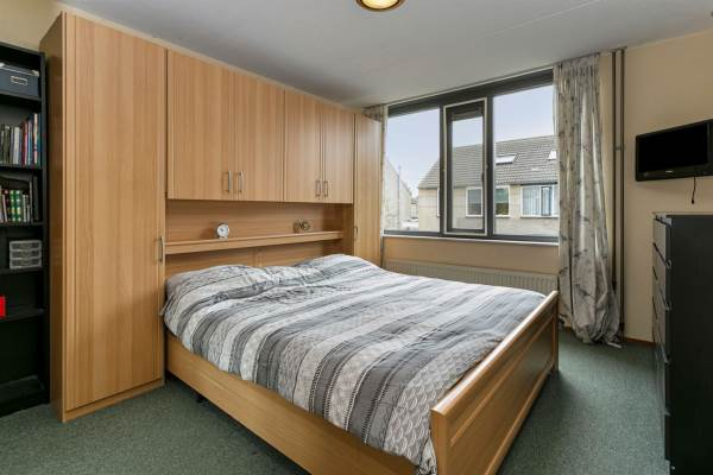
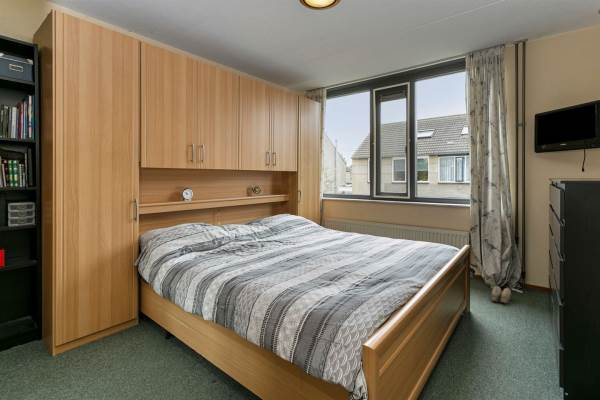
+ slippers (500, 294)
